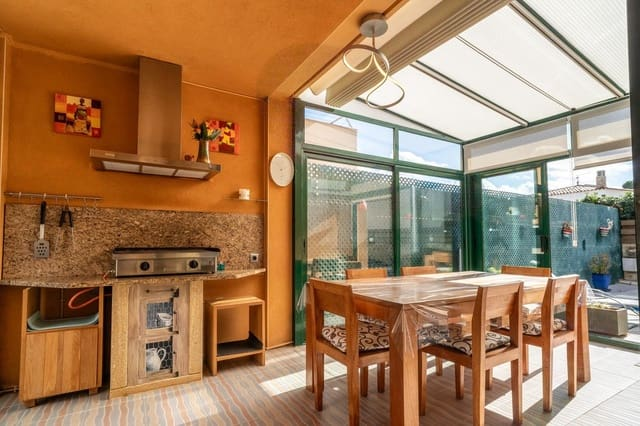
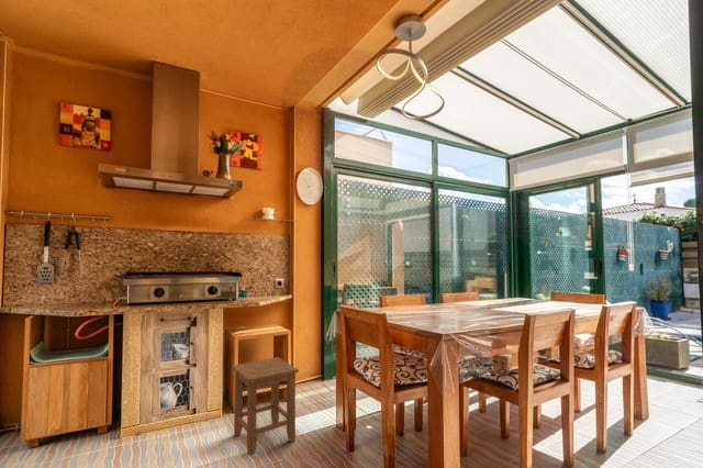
+ stool (266, 405)
